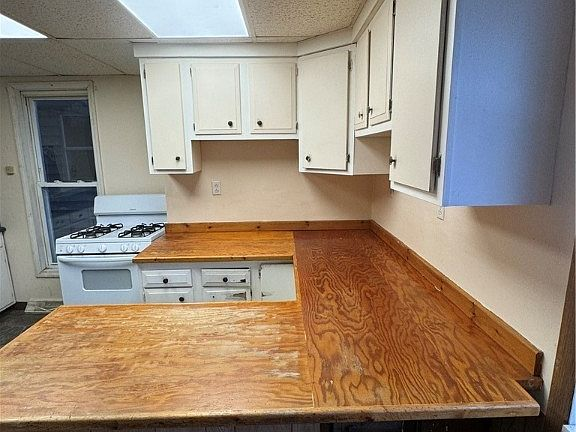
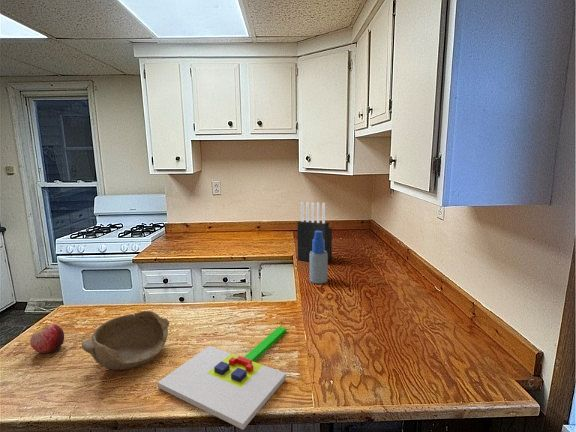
+ knife block (315, 230)
+ apple (47, 337)
+ spray bottle (318, 255)
+ chopping board (246, 357)
+ bowl (130, 340)
